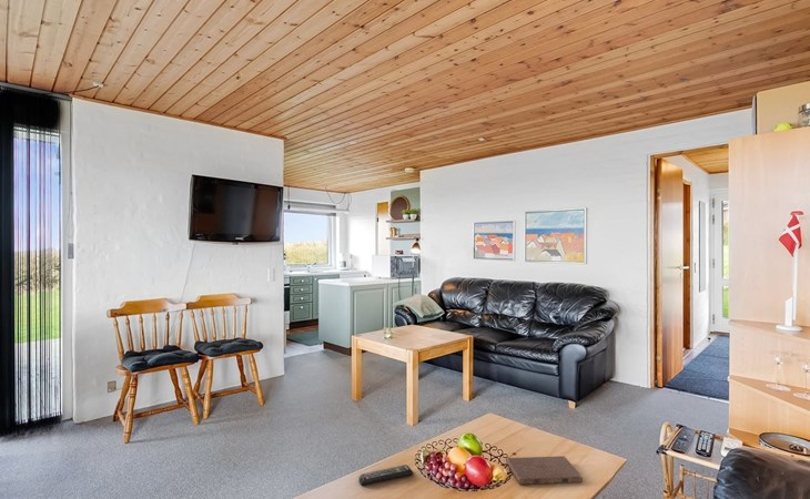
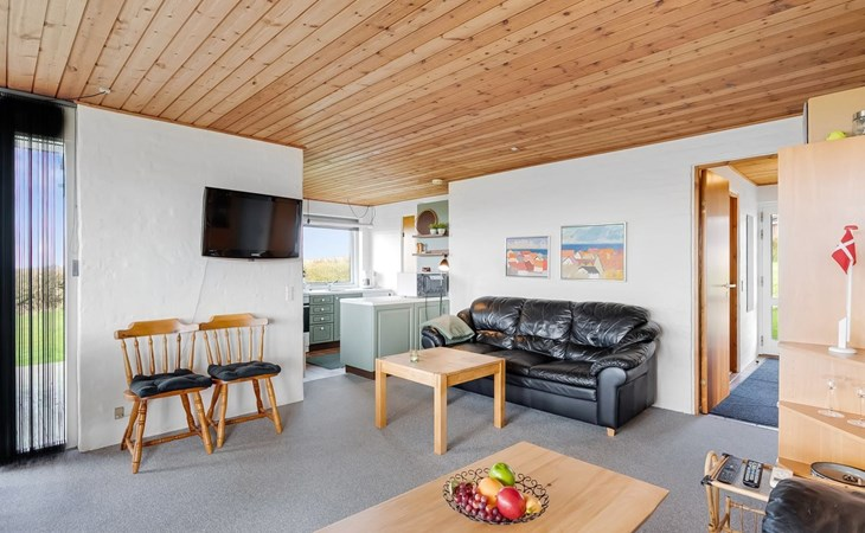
- book (543, 469)
- remote control (386, 475)
